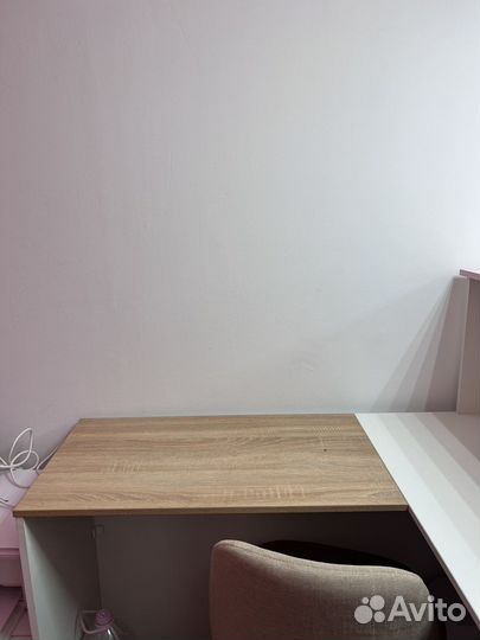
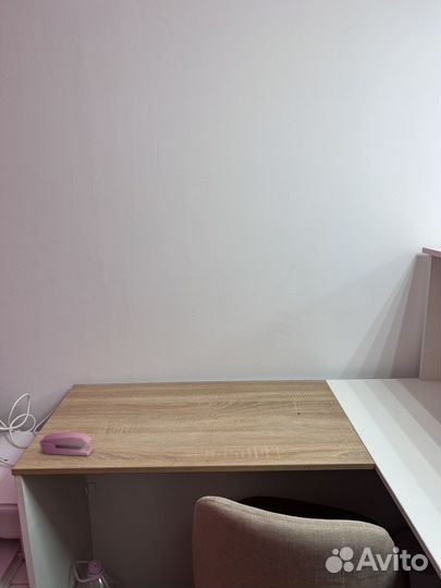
+ stapler (65, 442)
